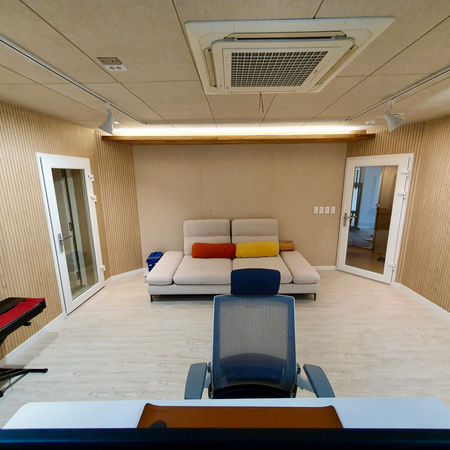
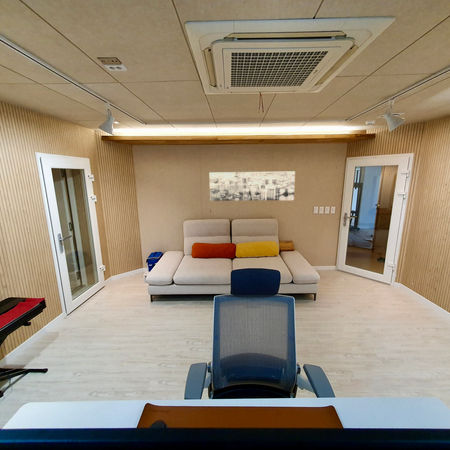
+ wall art (251, 186)
